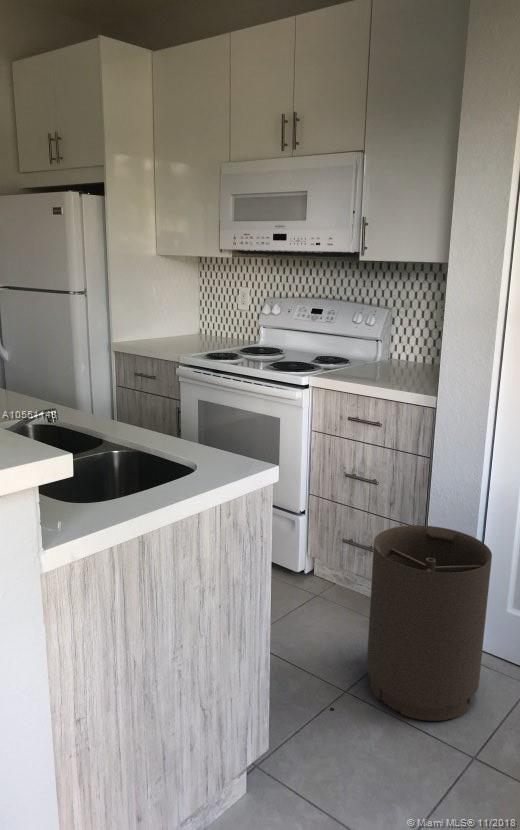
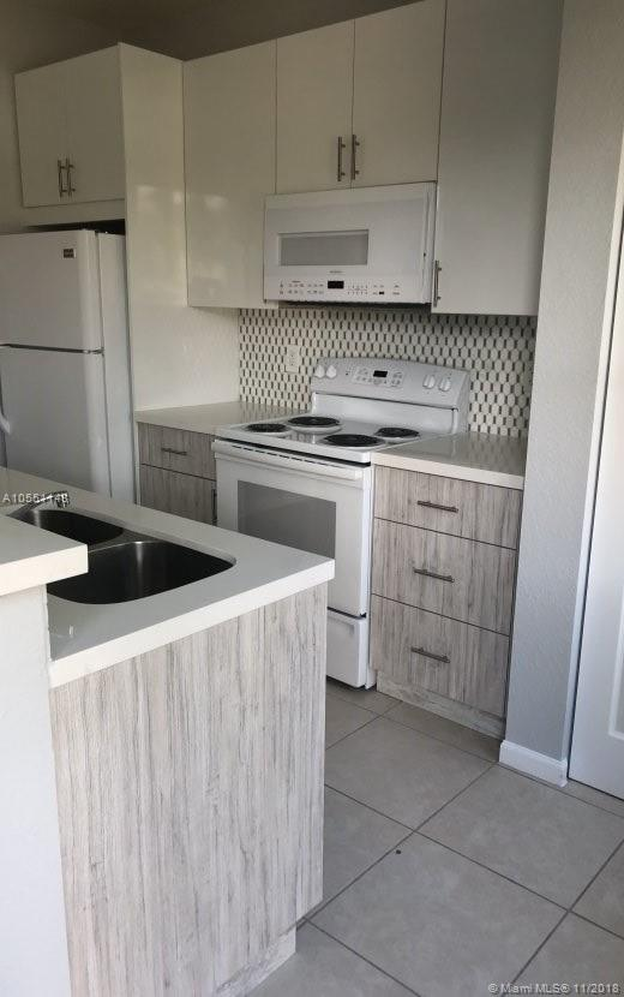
- trash can (426, 619)
